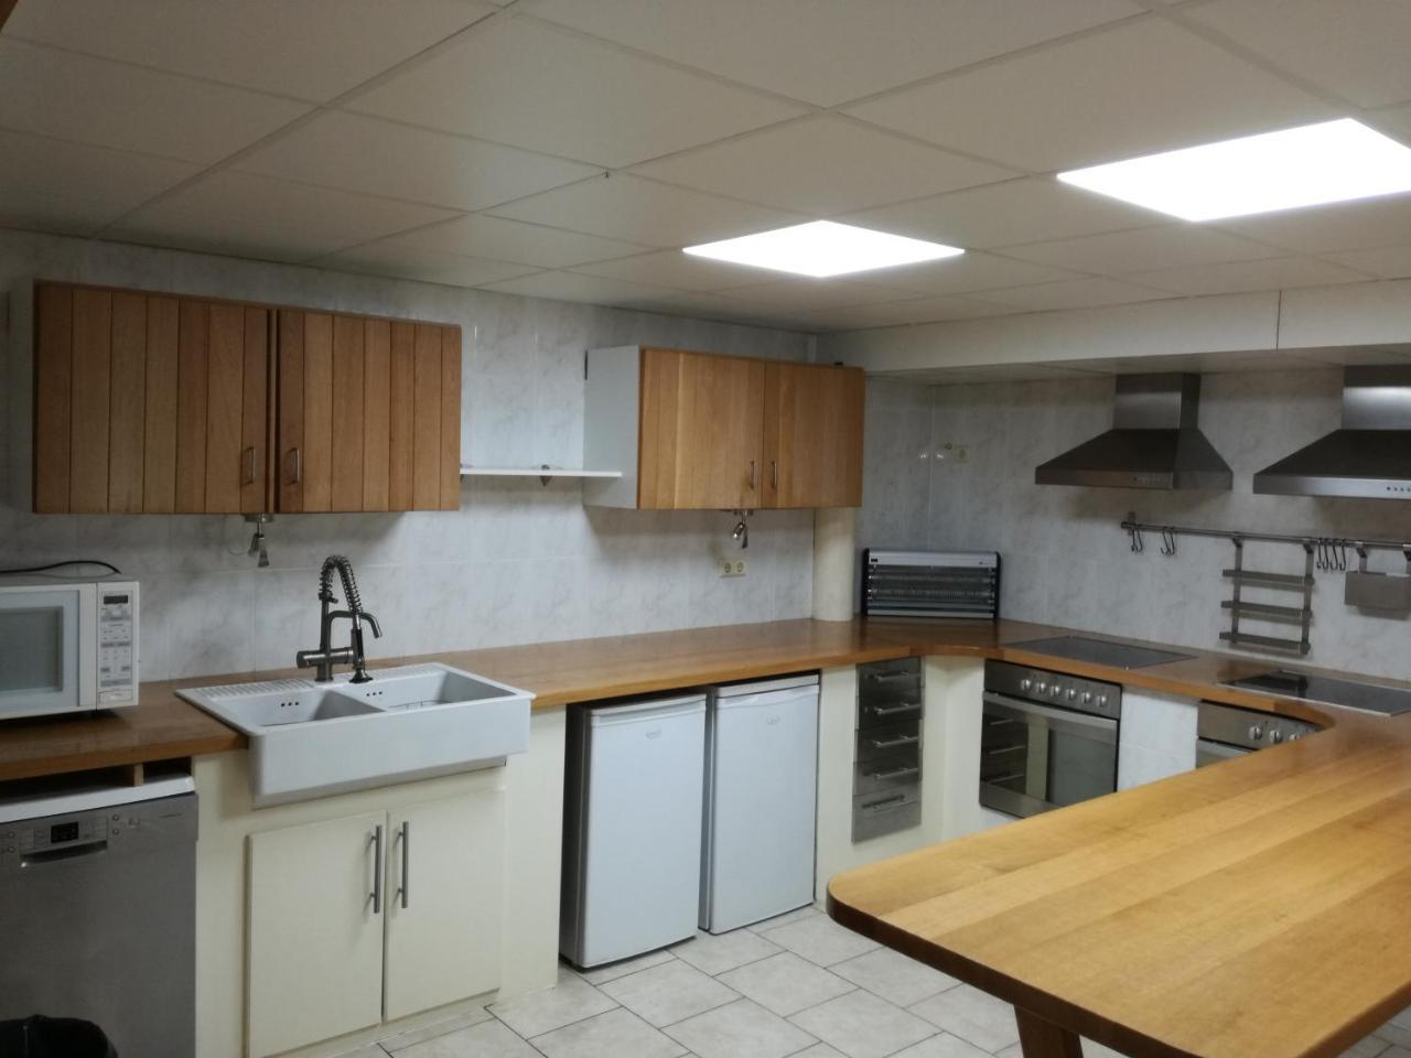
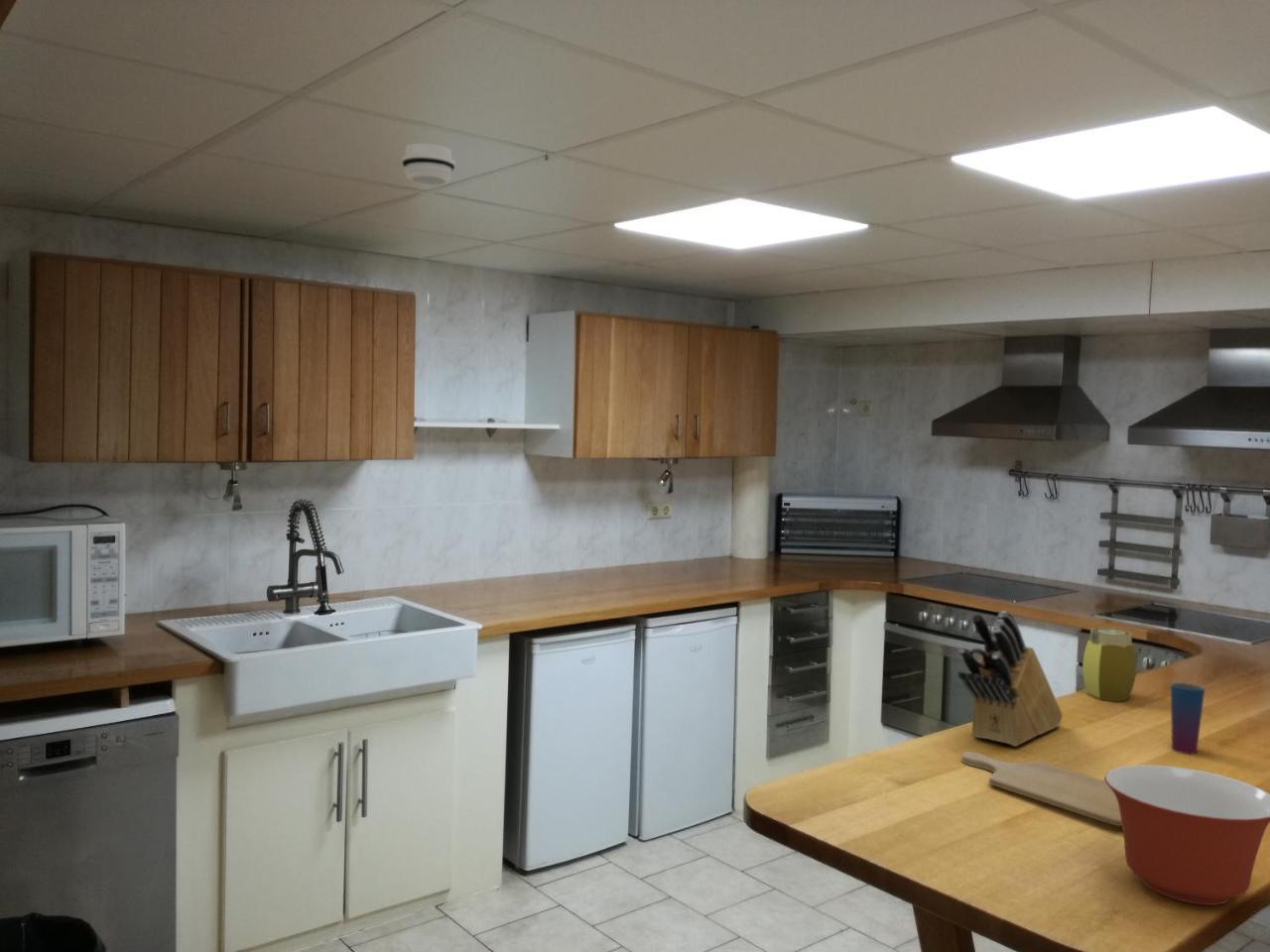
+ jar (1109, 663)
+ mixing bowl (1188, 838)
+ knife block (1011, 670)
+ cup (1186, 718)
+ smoke detector (429, 165)
+ chopping board (1049, 782)
